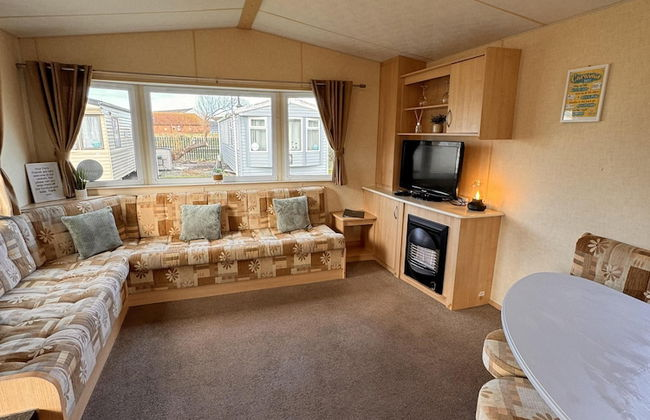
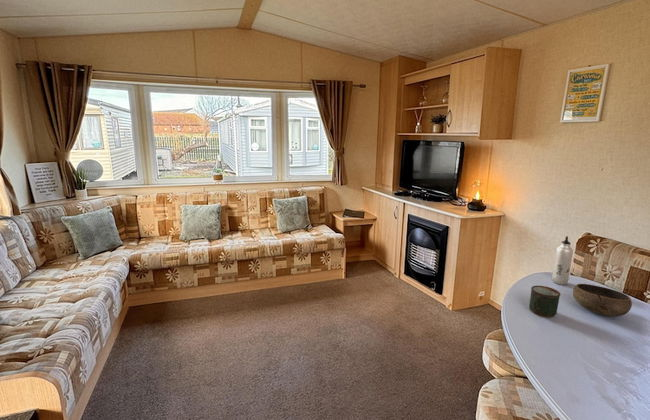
+ bowl (600, 300)
+ water bottle (563, 259)
+ mug (542, 302)
